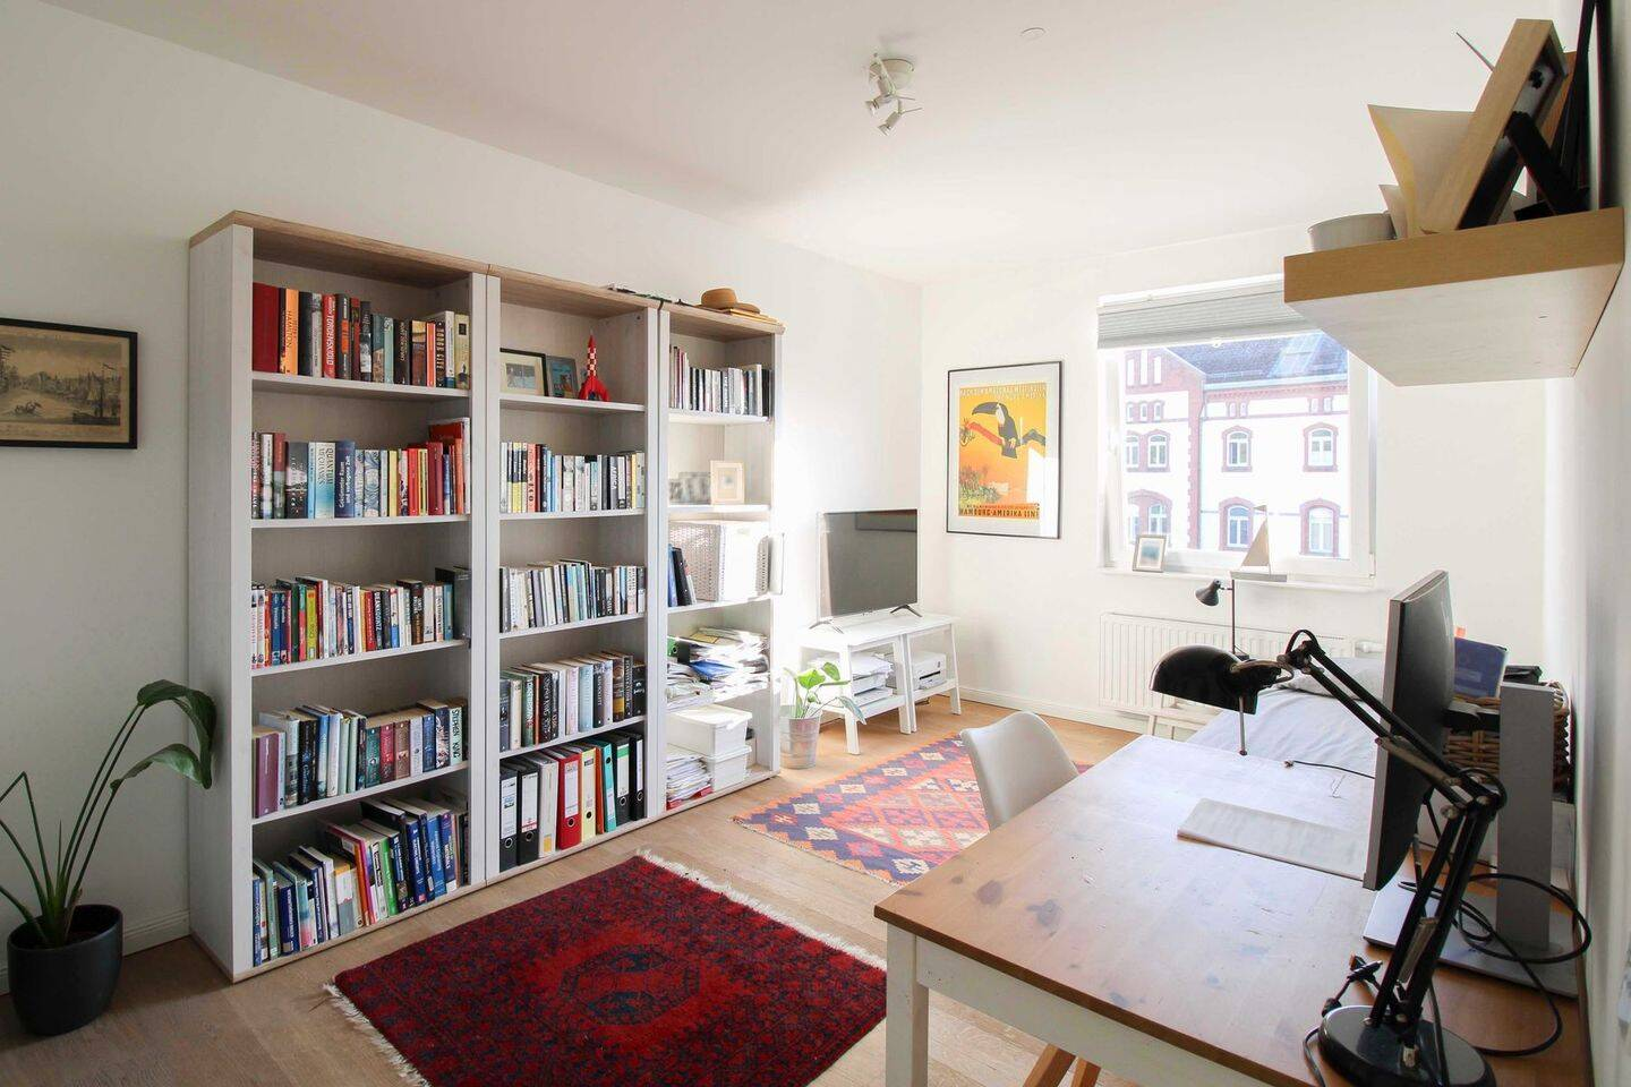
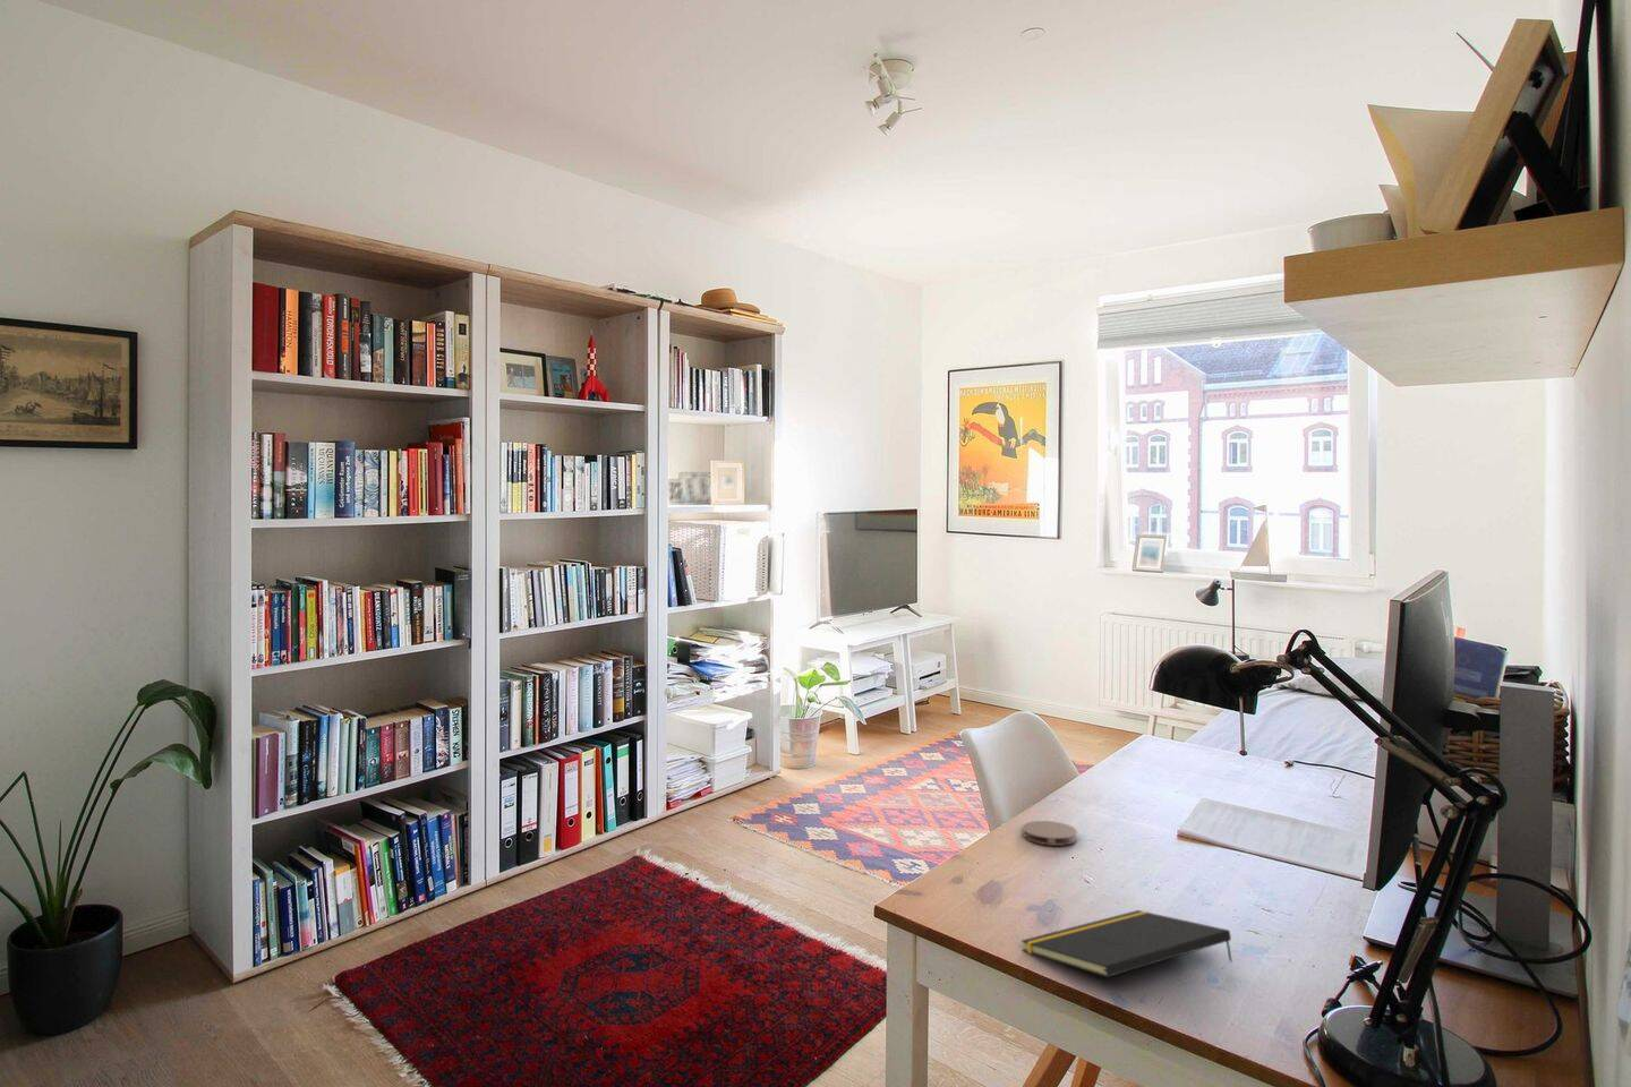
+ notepad (1124, 940)
+ coaster (1048, 832)
